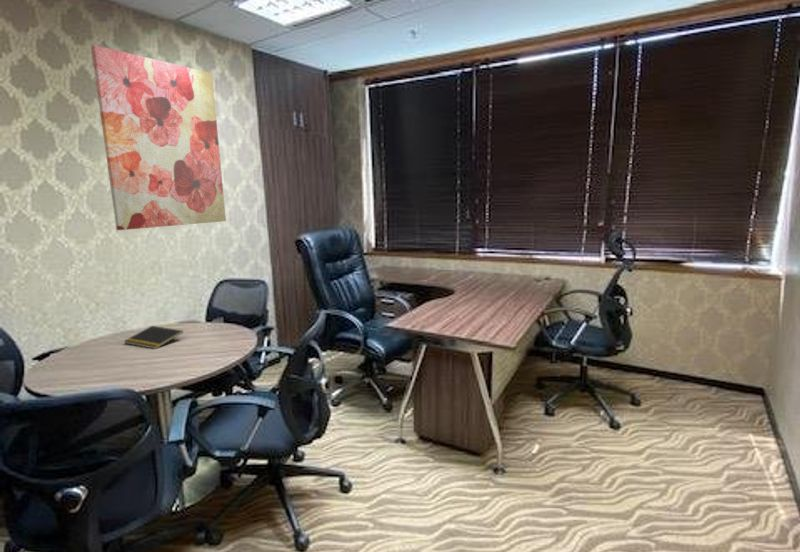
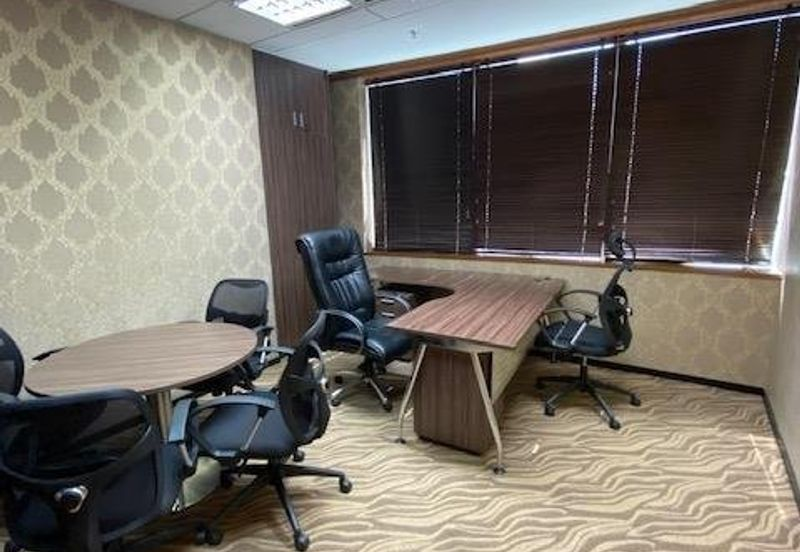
- wall art (167, 145)
- notepad (153, 336)
